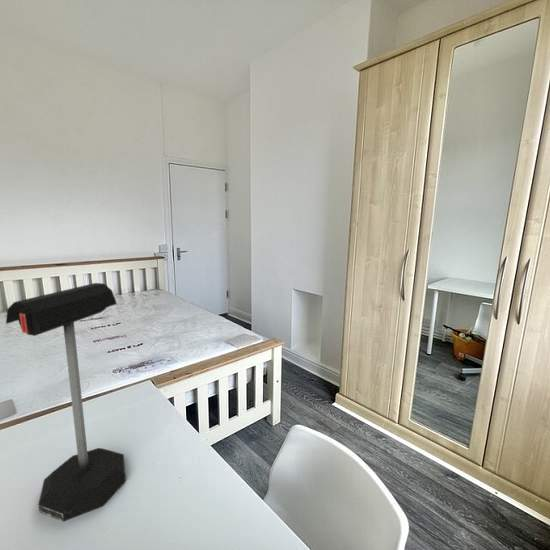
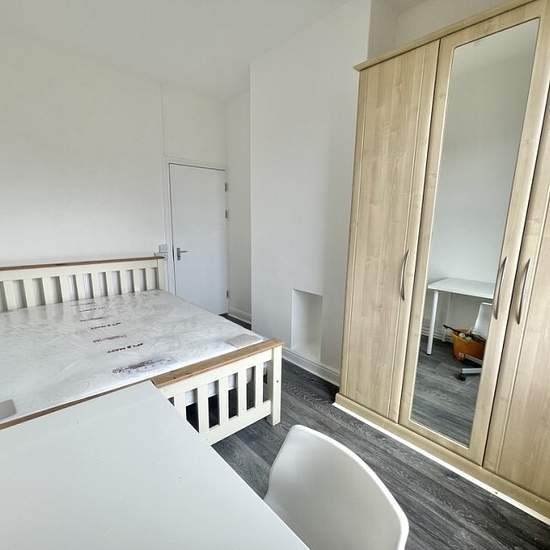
- mailbox (76, 393)
